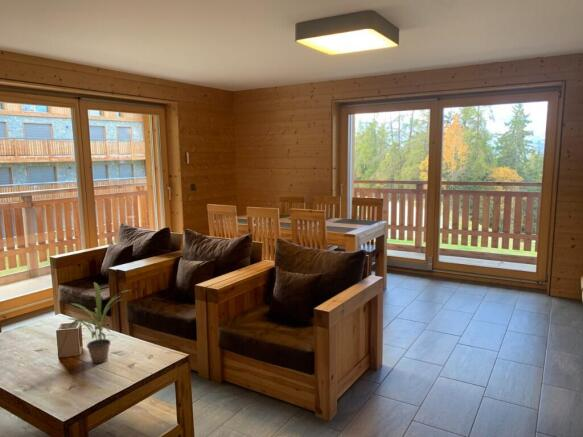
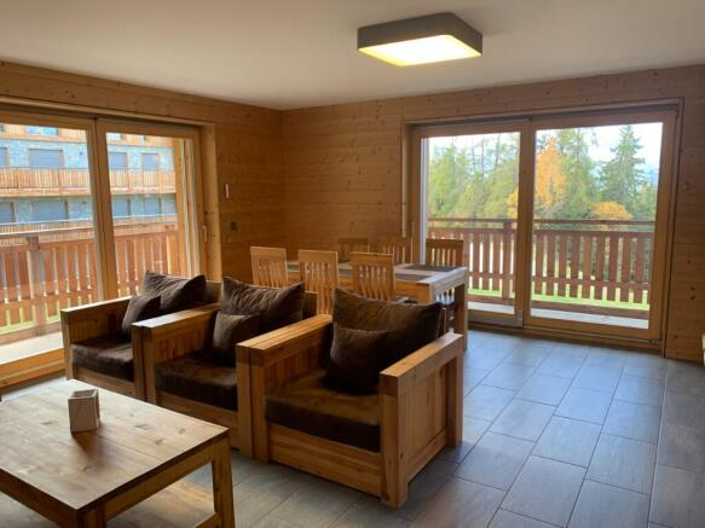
- potted plant (101, 324)
